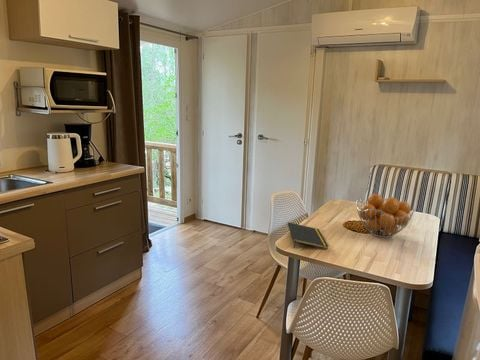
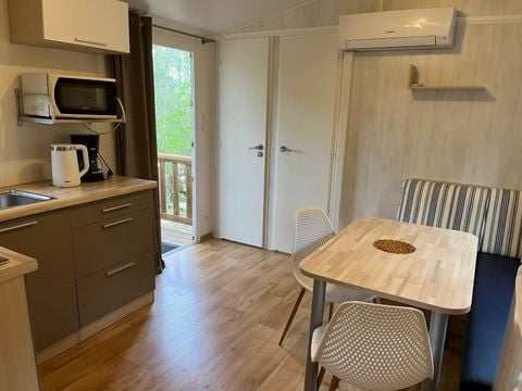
- fruit basket (383, 215)
- notepad (306, 234)
